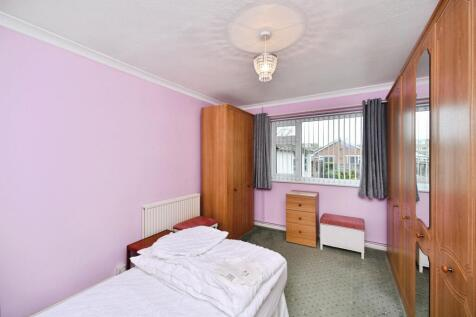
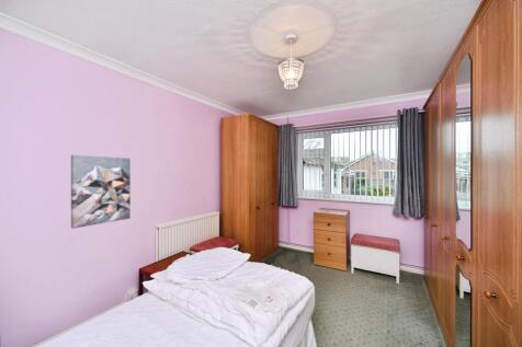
+ wall art (103, 189)
